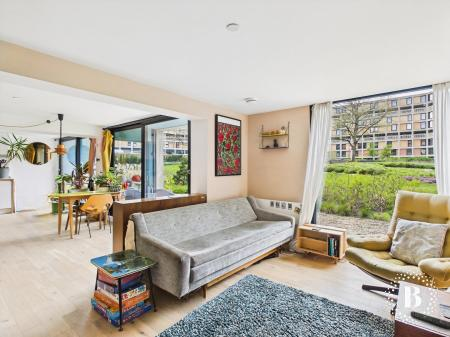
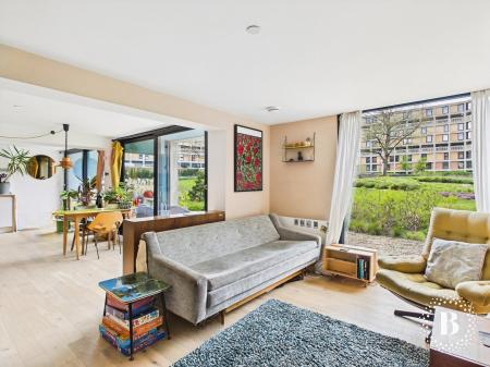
- remote control (433, 320)
